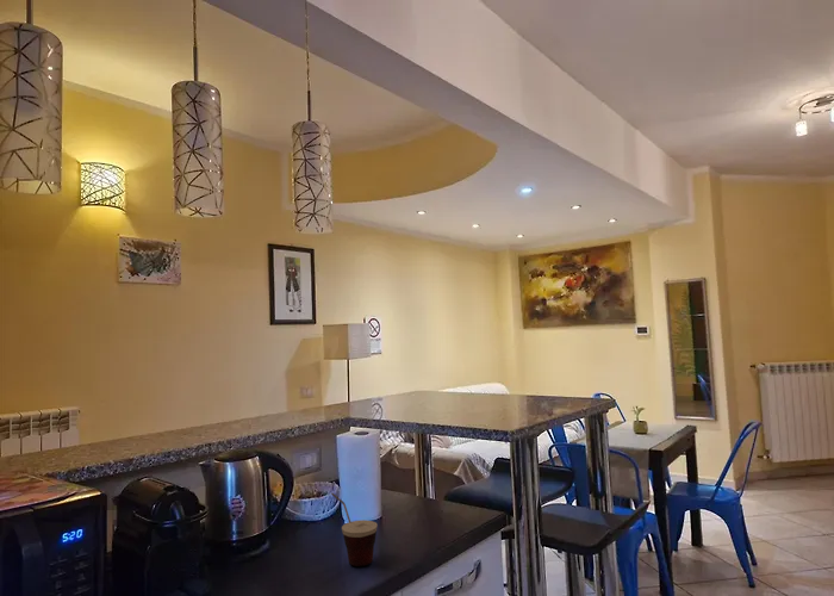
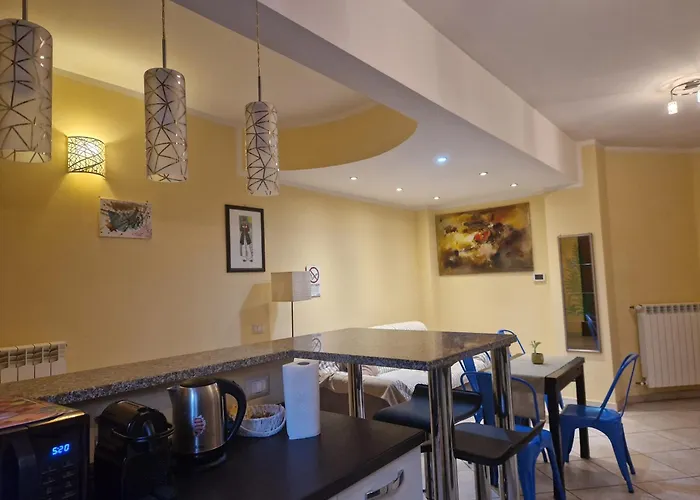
- cup (350, 528)
